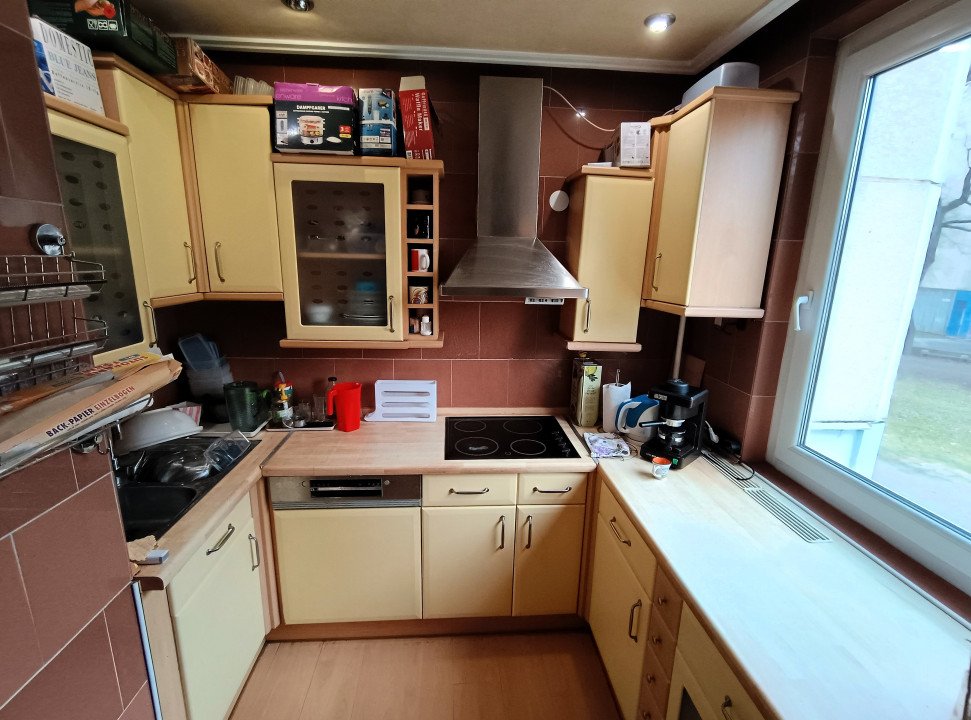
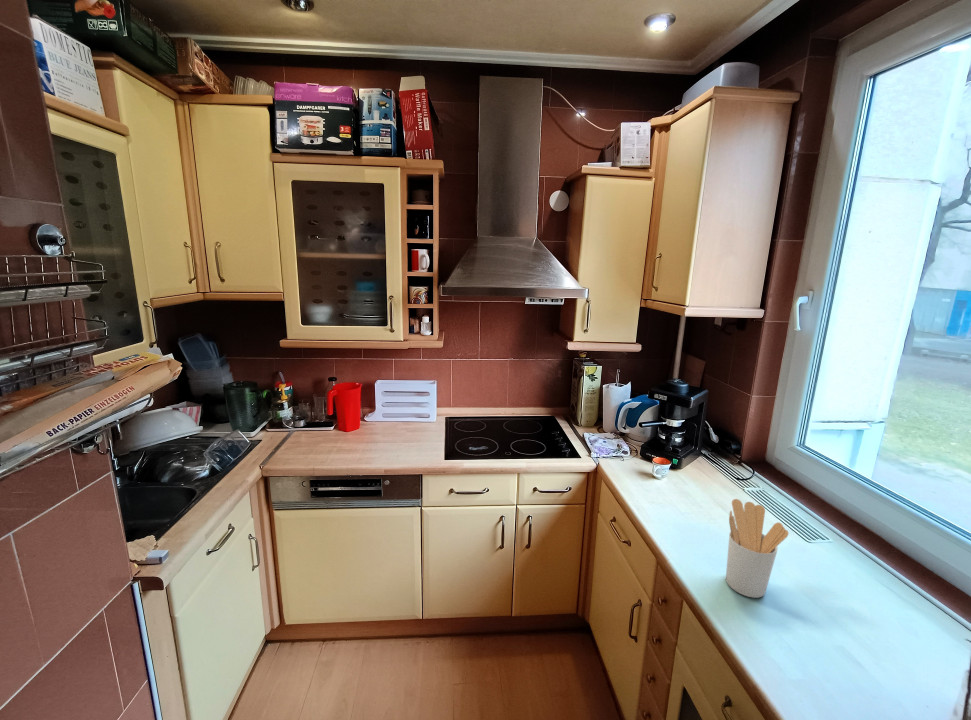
+ utensil holder (748, 545)
